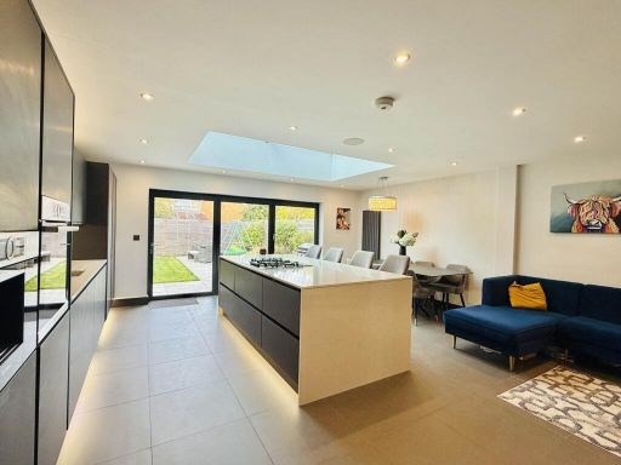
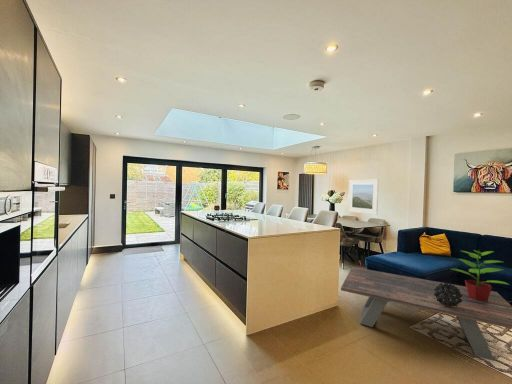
+ decorative ball (447, 294)
+ potted plant (476, 271)
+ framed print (362, 196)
+ coffee table (418, 307)
